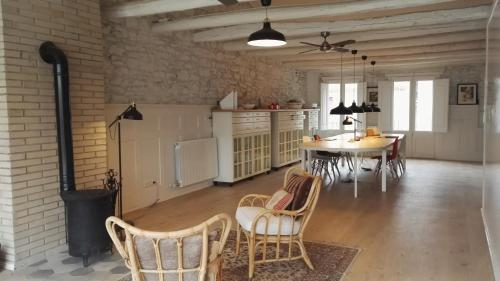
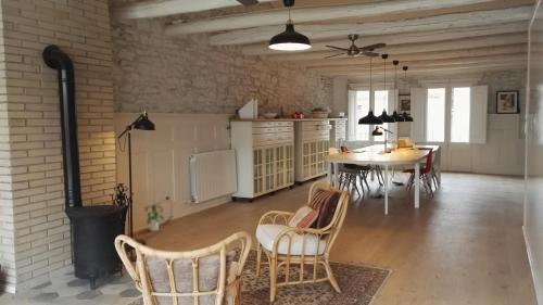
+ potted plant (154, 216)
